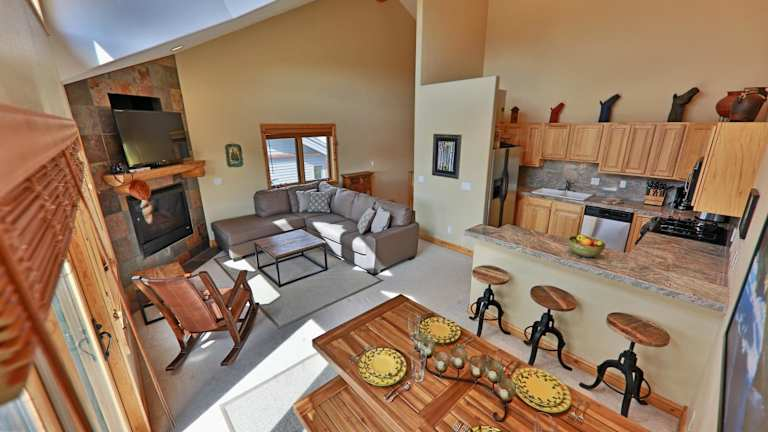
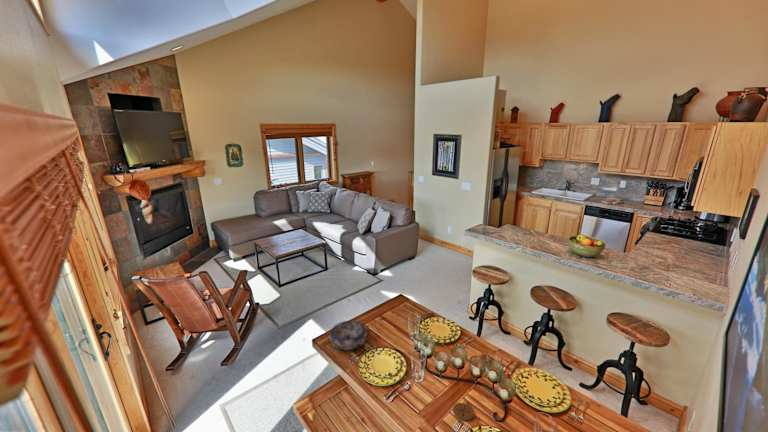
+ decorative bowl (348, 334)
+ coaster (463, 411)
